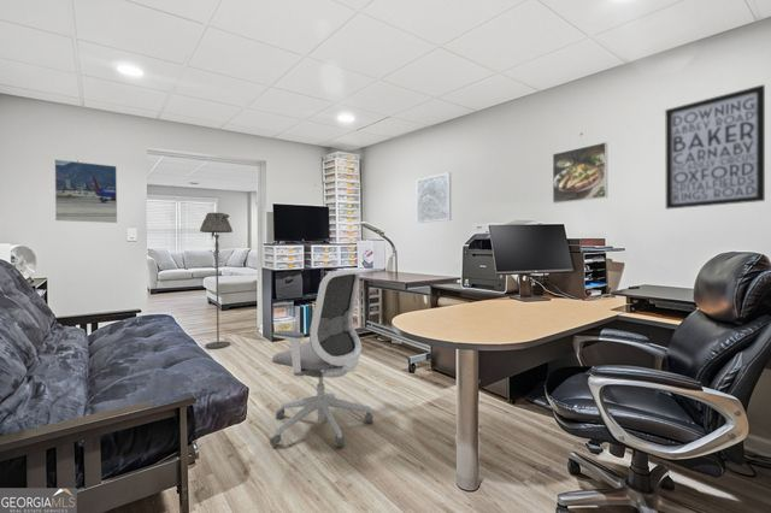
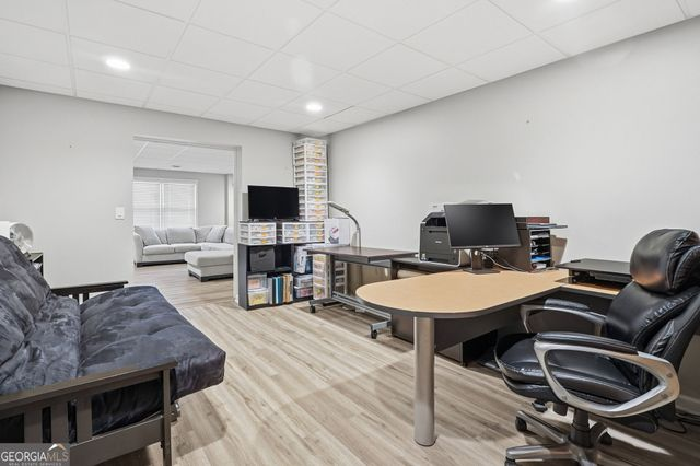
- office chair (317, 348)
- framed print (87, 191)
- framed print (578, 173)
- wall art (432, 199)
- floor lamp (217, 279)
- wall art (711, 152)
